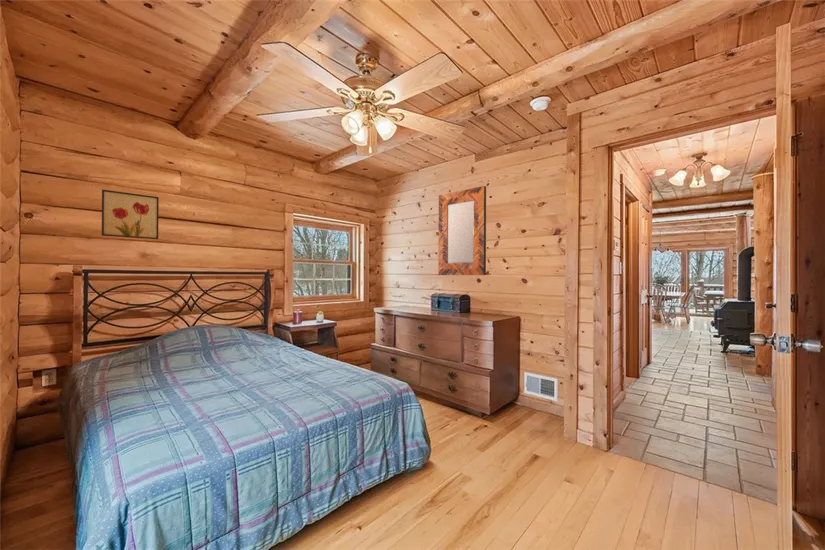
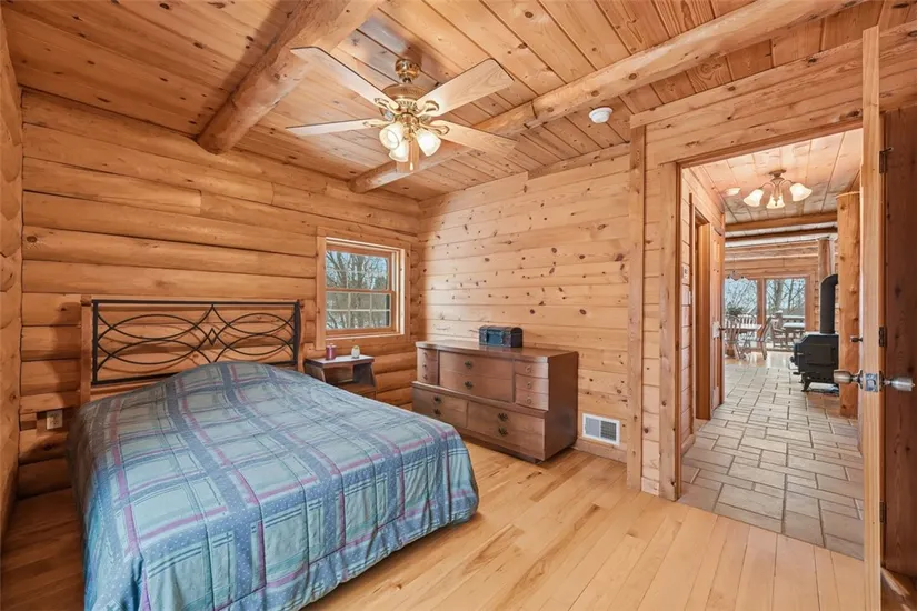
- wall art (131, 215)
- home mirror (460, 233)
